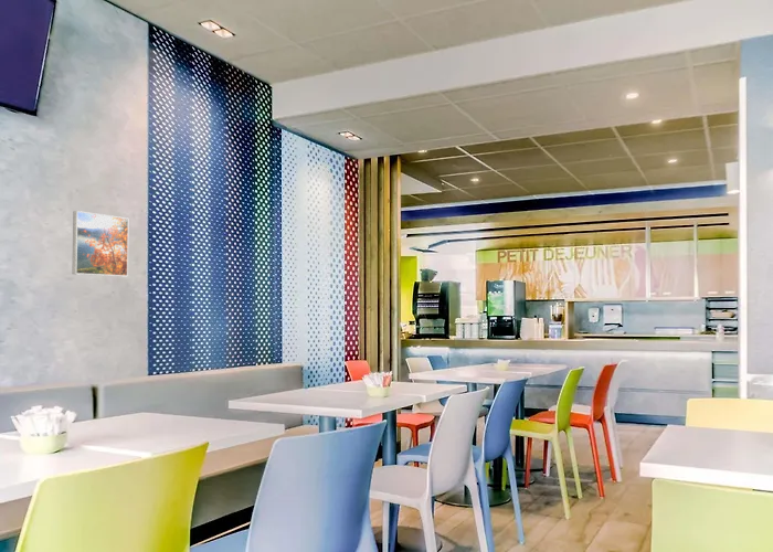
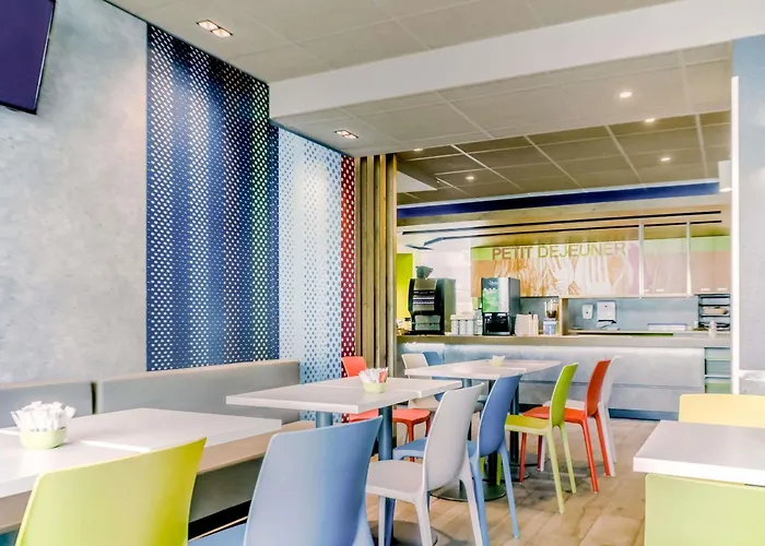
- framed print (102, 244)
